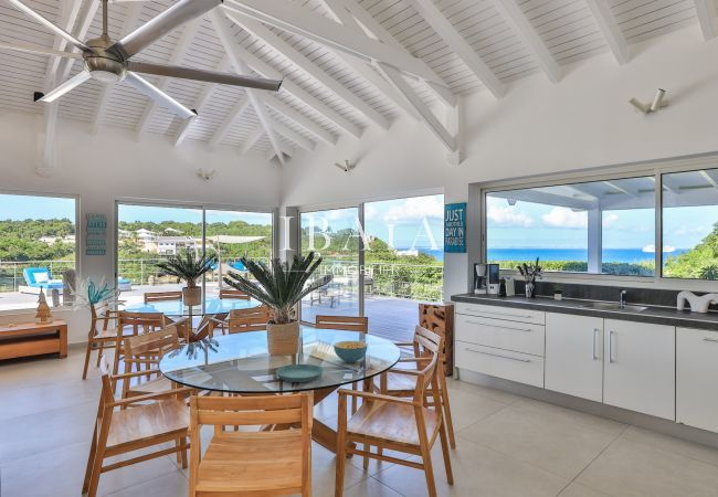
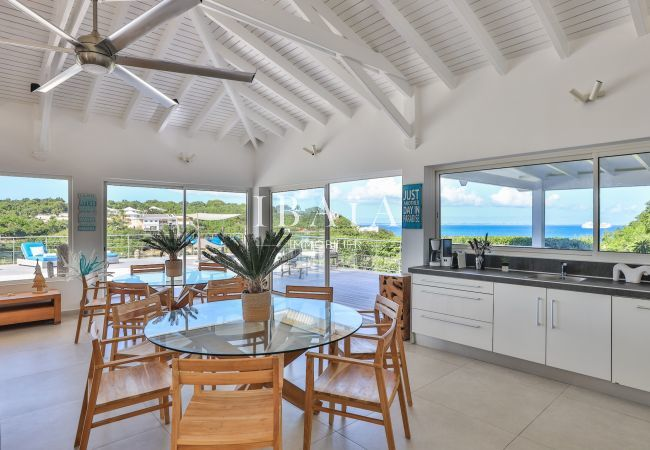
- saucer (299, 373)
- cereal bowl (350, 352)
